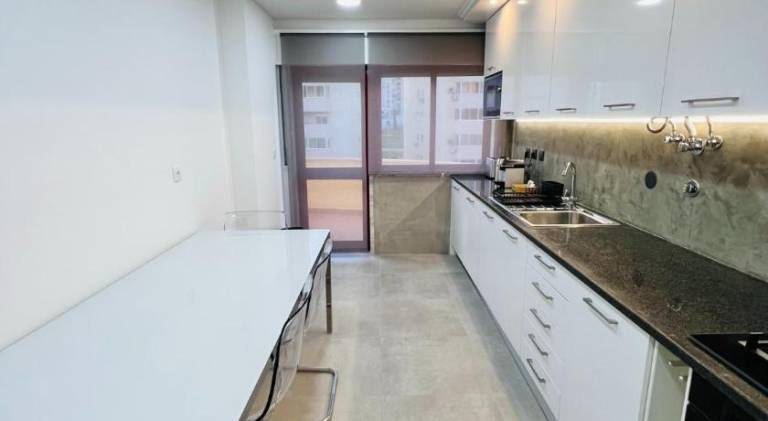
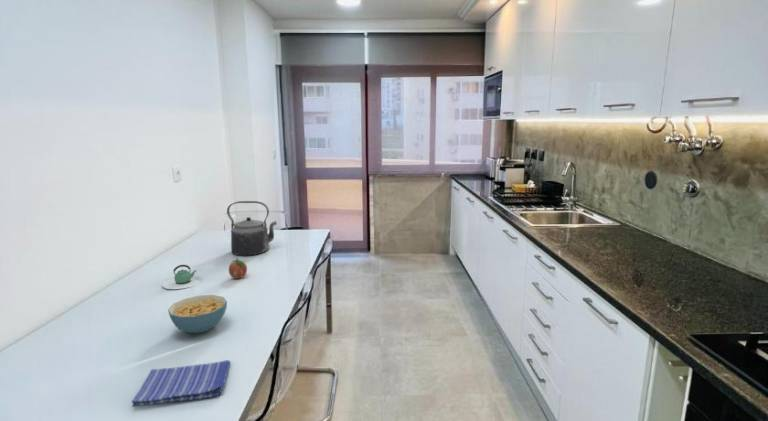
+ teapot (182, 273)
+ kettle (252, 226)
+ fruit (237, 268)
+ dish towel (185, 380)
+ cereal bowl (199, 317)
